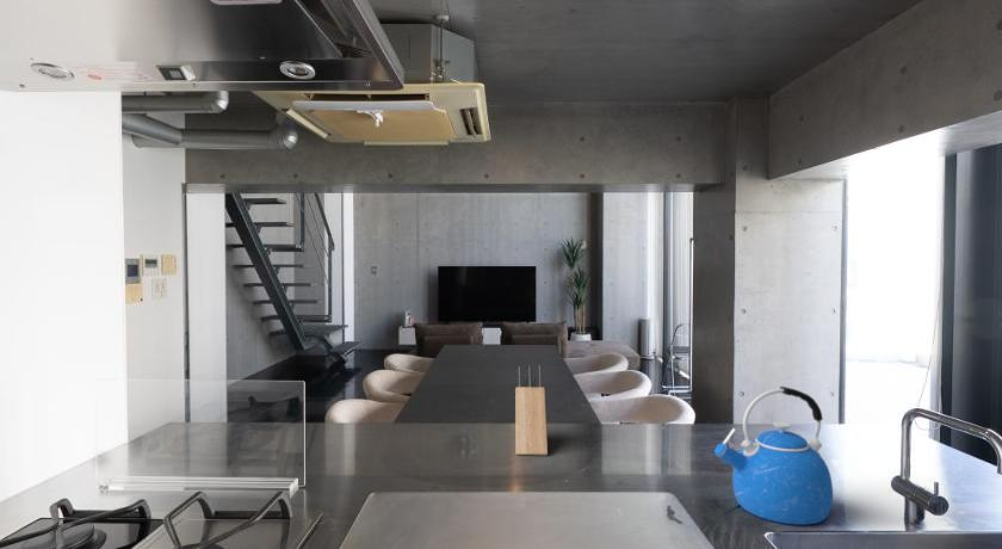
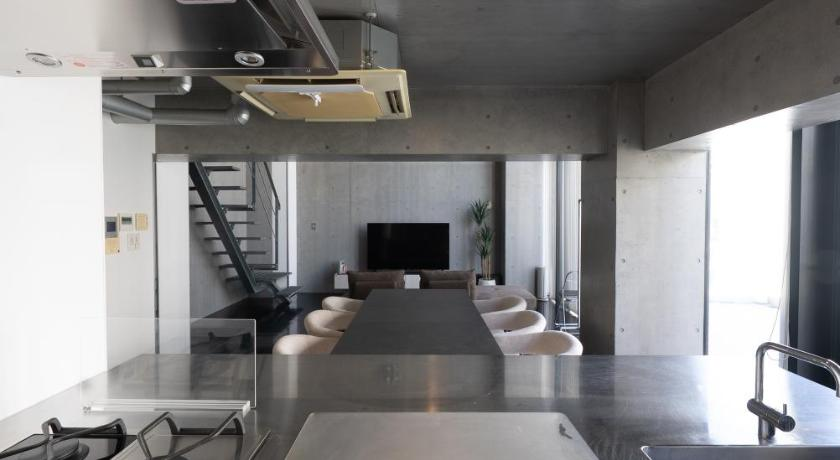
- knife block (530, 406)
- kettle (771, 446)
